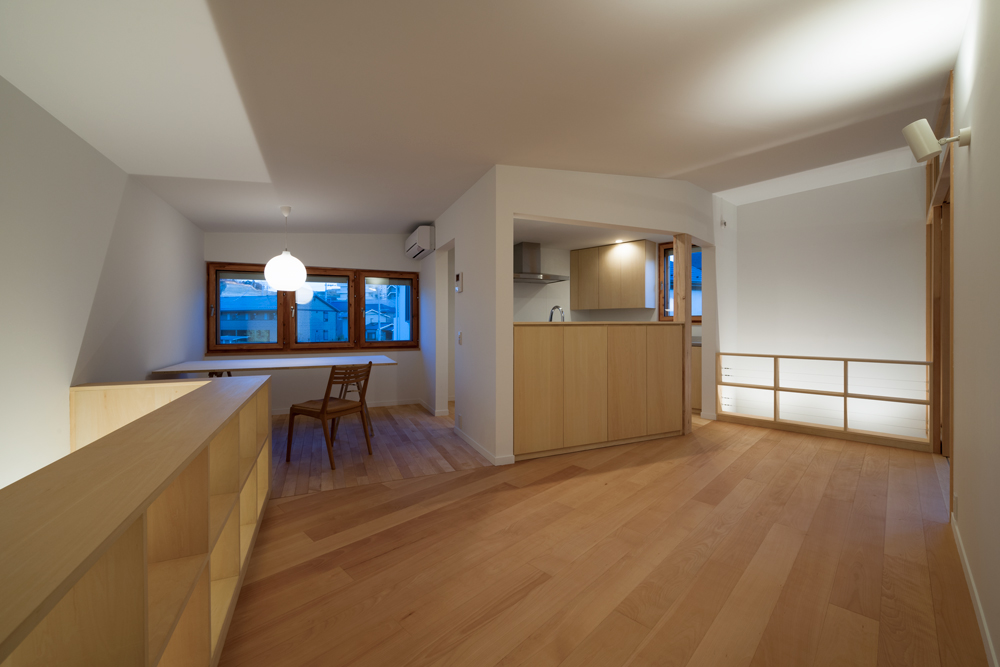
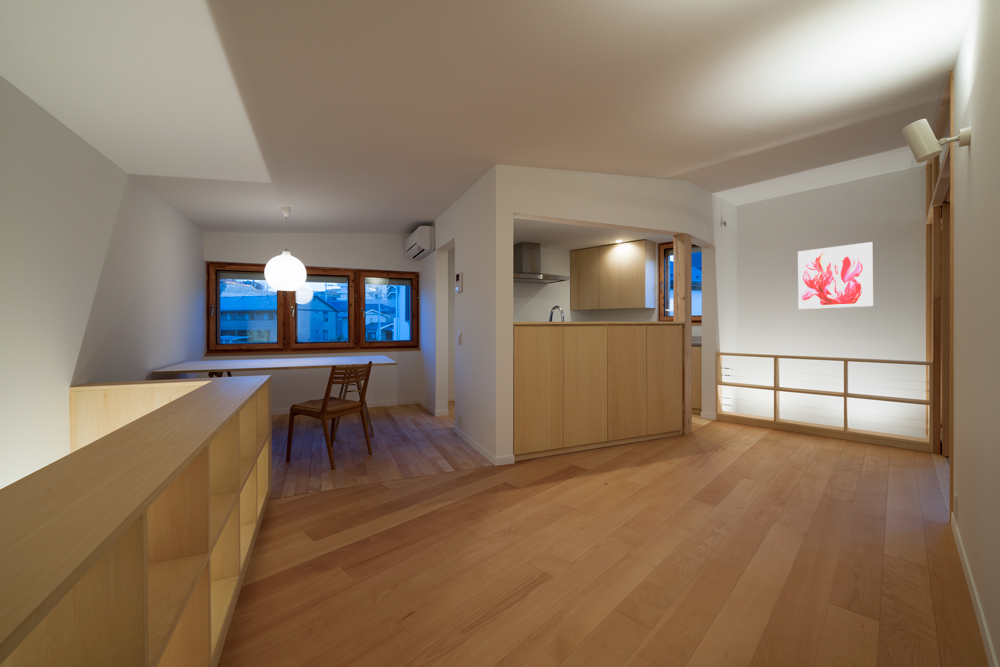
+ wall art (833, 277)
